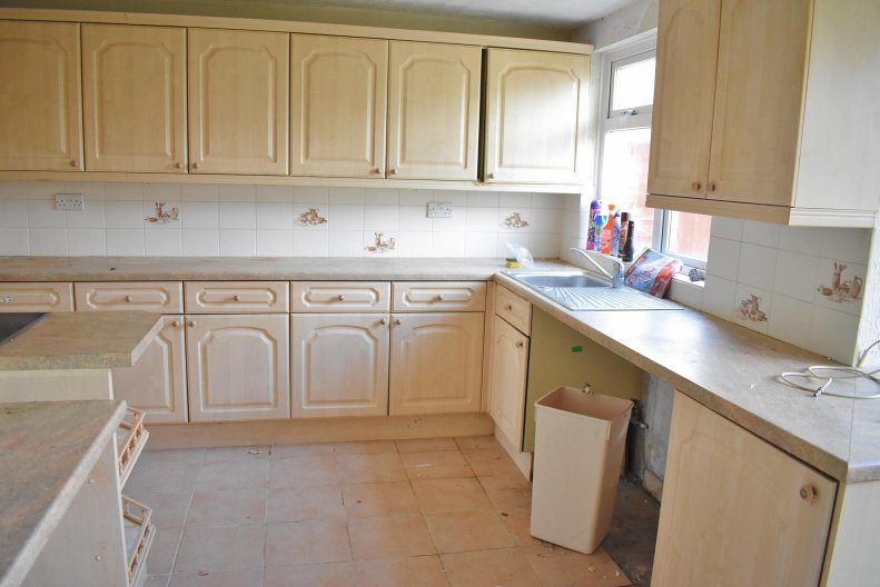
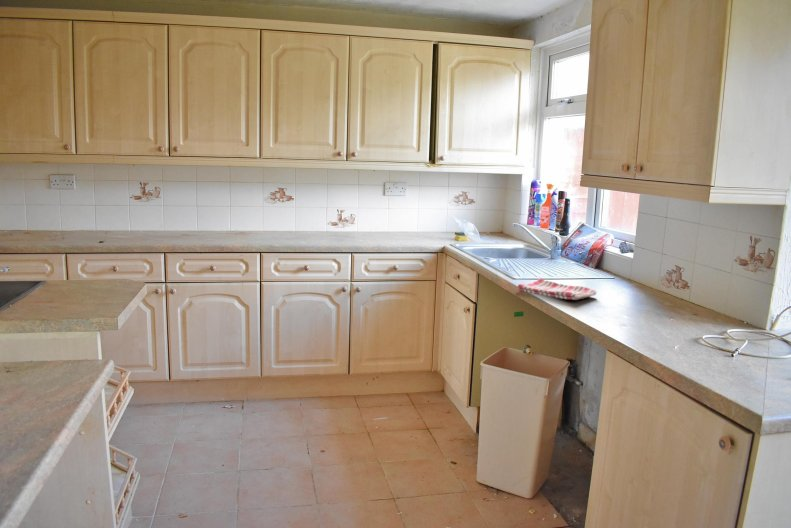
+ dish towel (556, 289)
